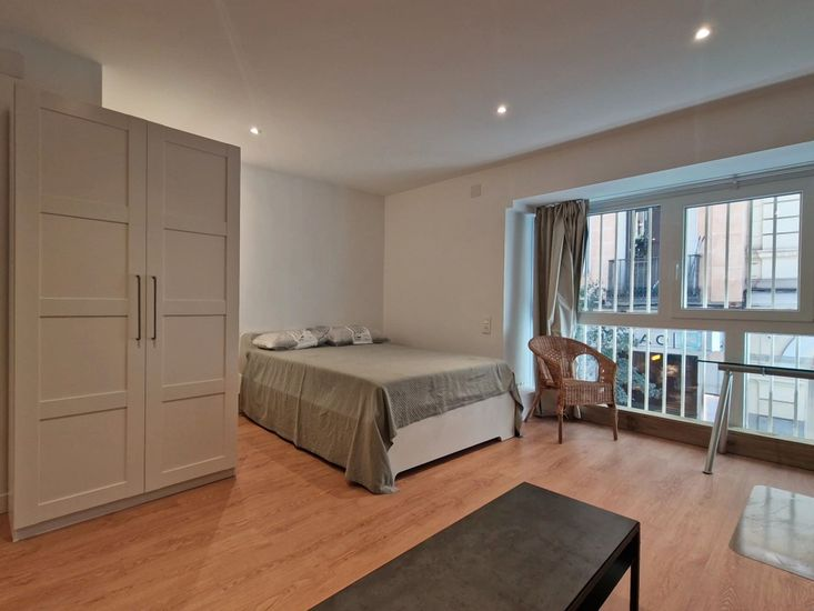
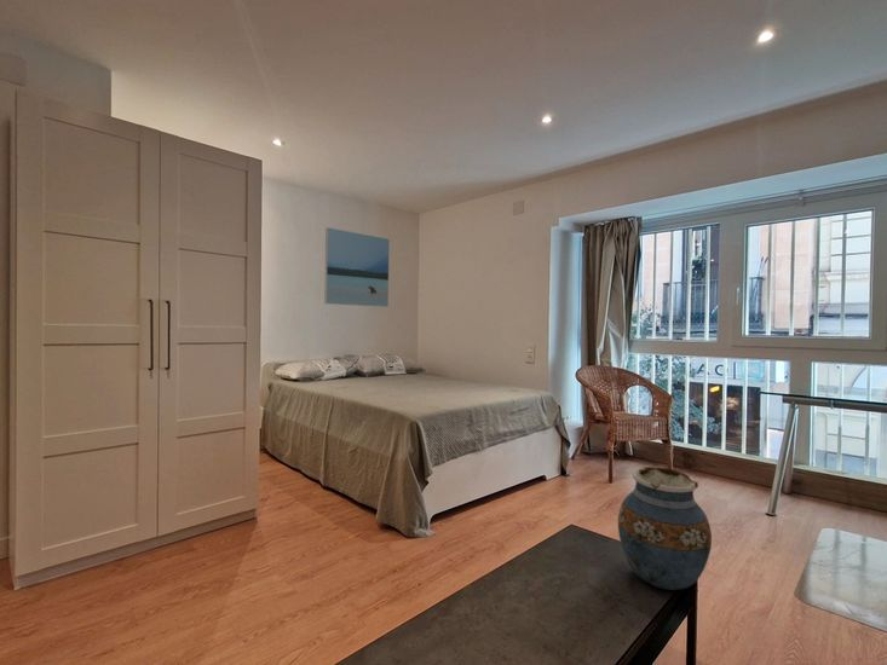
+ vase (662, 527)
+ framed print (358, 270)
